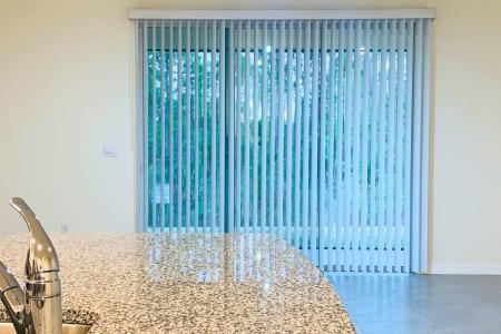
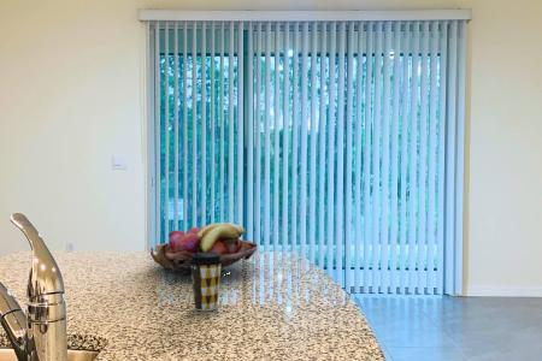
+ fruit basket (205, 245)
+ coffee cup (206, 280)
